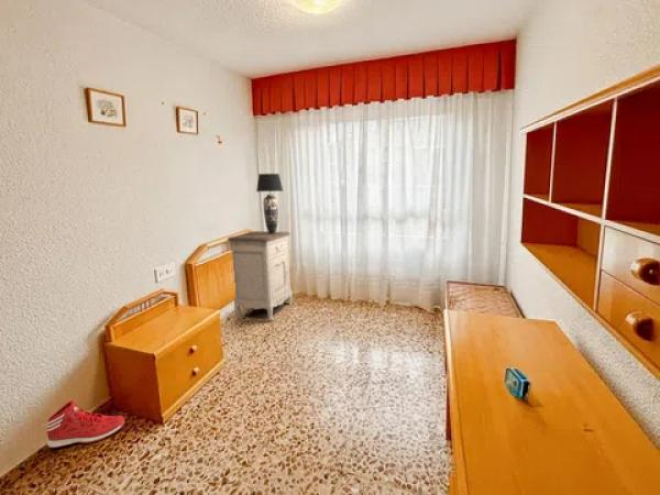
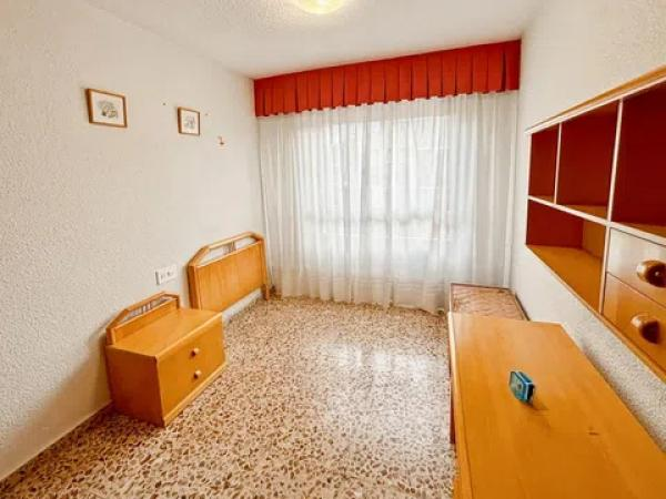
- sneaker (85, 418)
- table lamp (270, 204)
- nightstand (265, 273)
